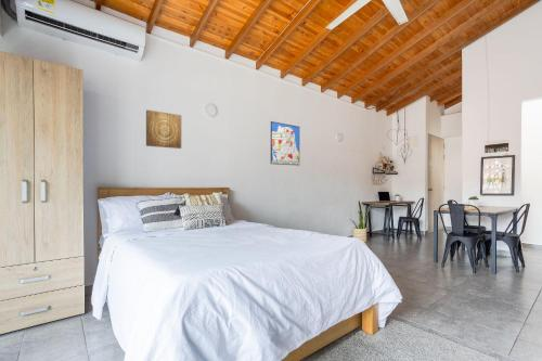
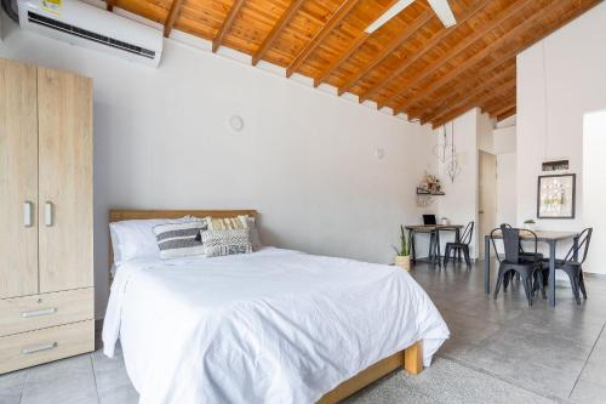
- wall art (285, 144)
- wall art (164, 129)
